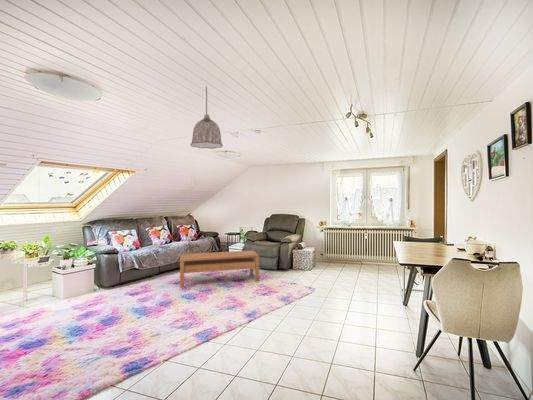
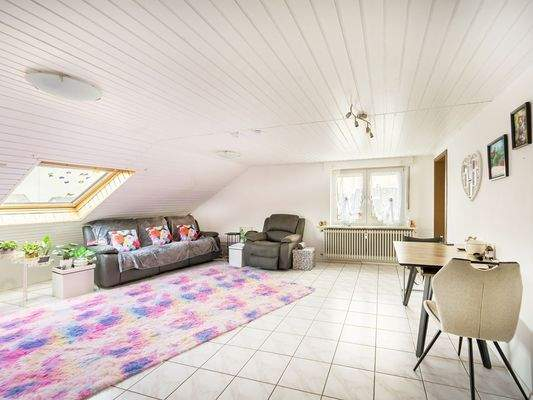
- coffee table (219, 267)
- pendant lamp (206, 116)
